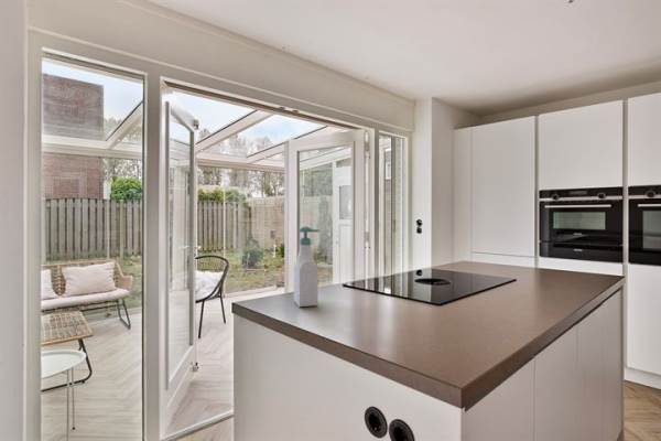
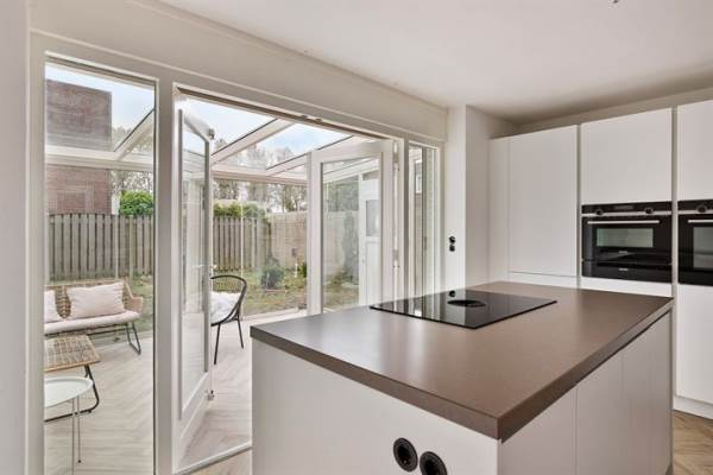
- soap bottle (307, 265)
